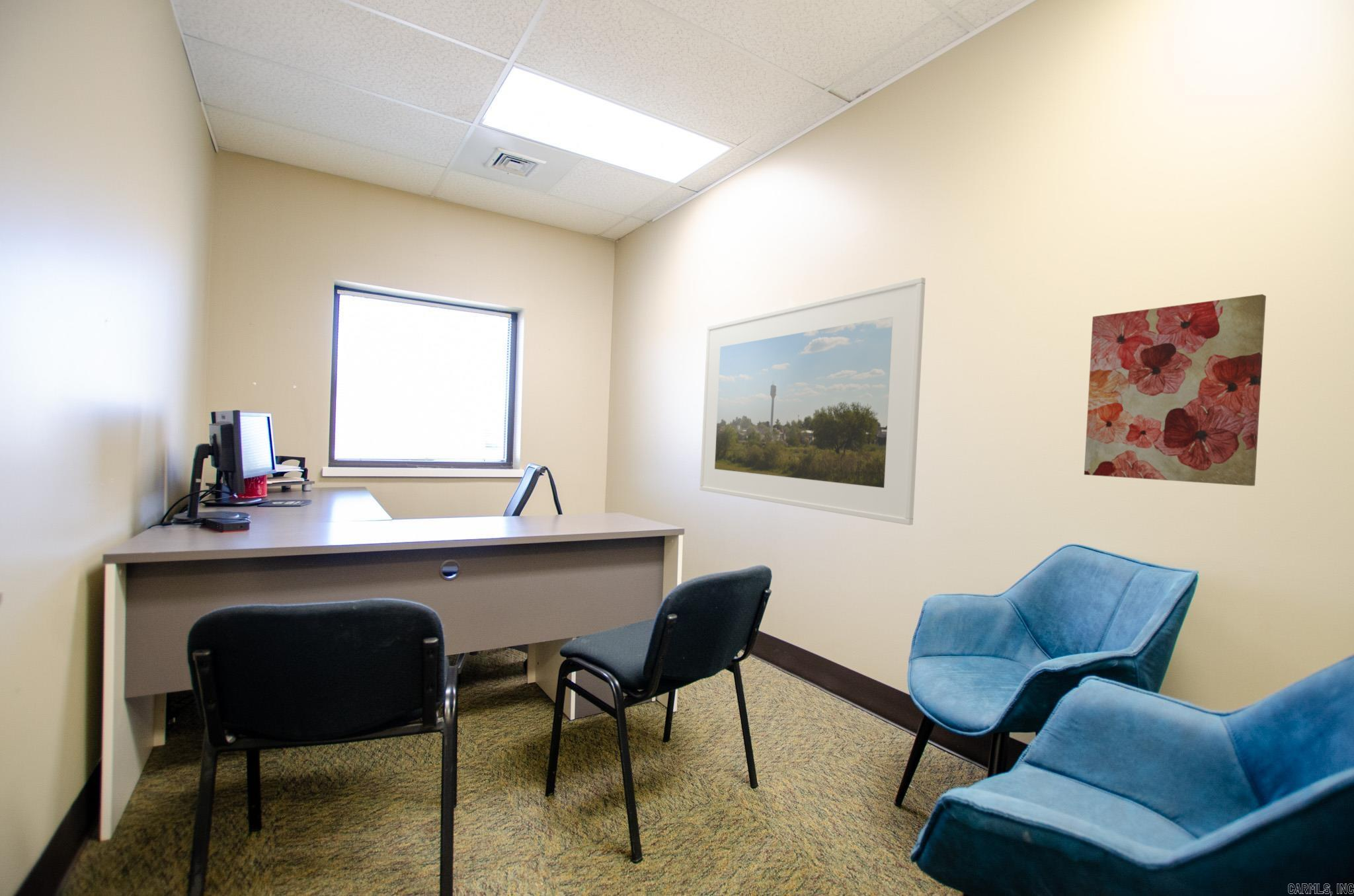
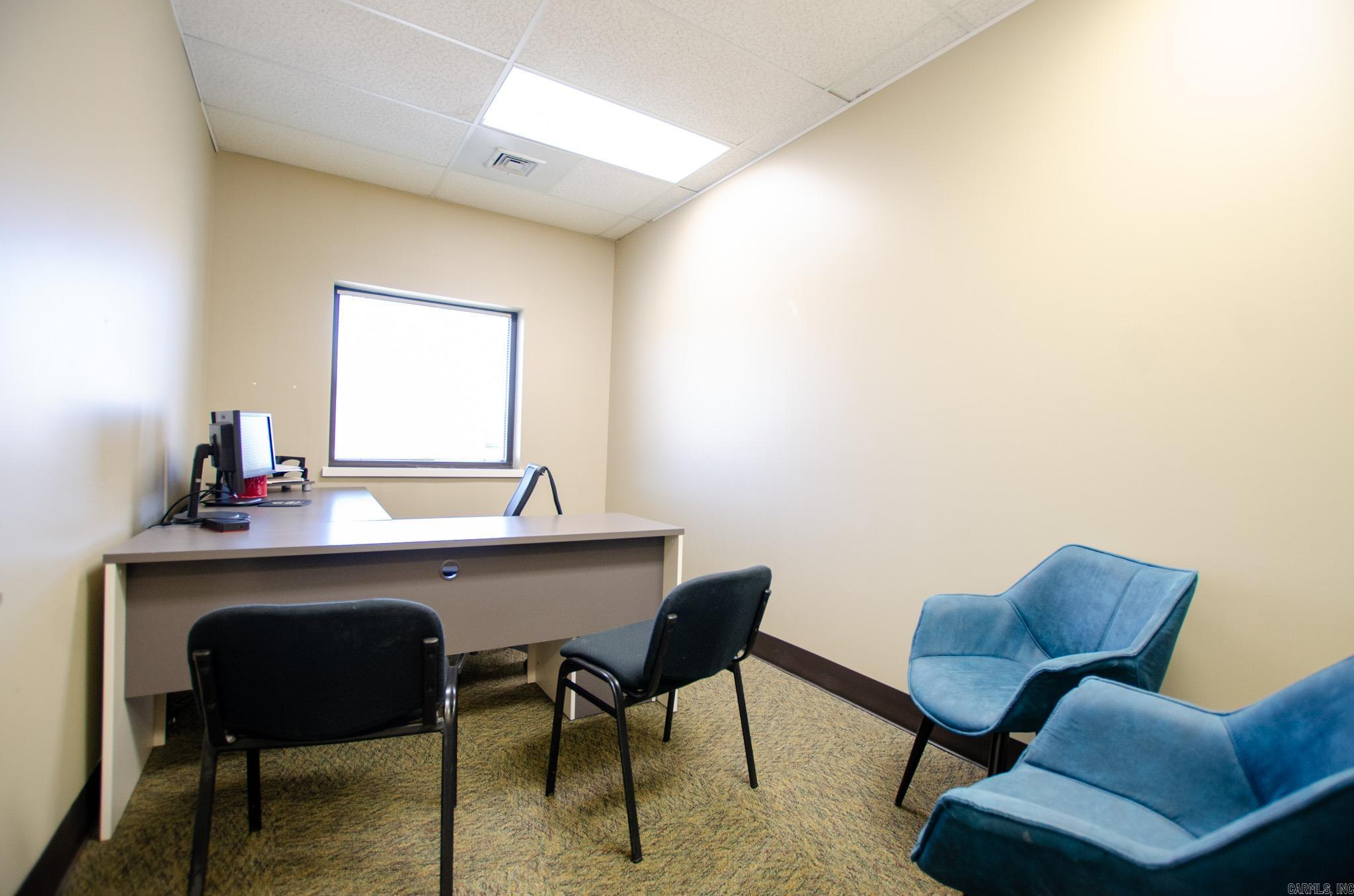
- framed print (789, 406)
- wall art (1166, 393)
